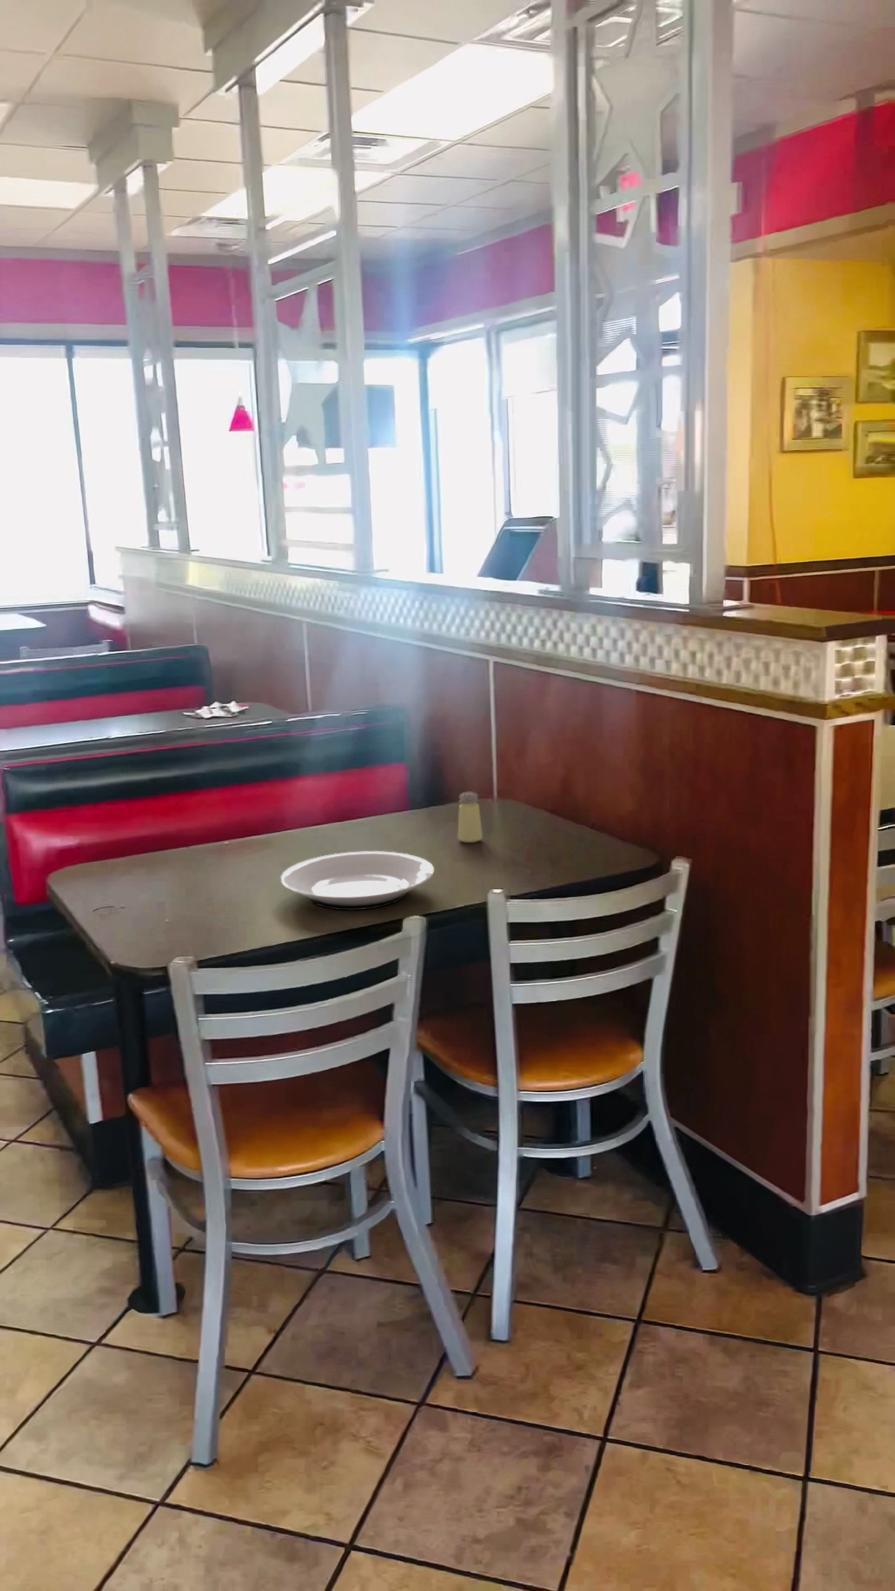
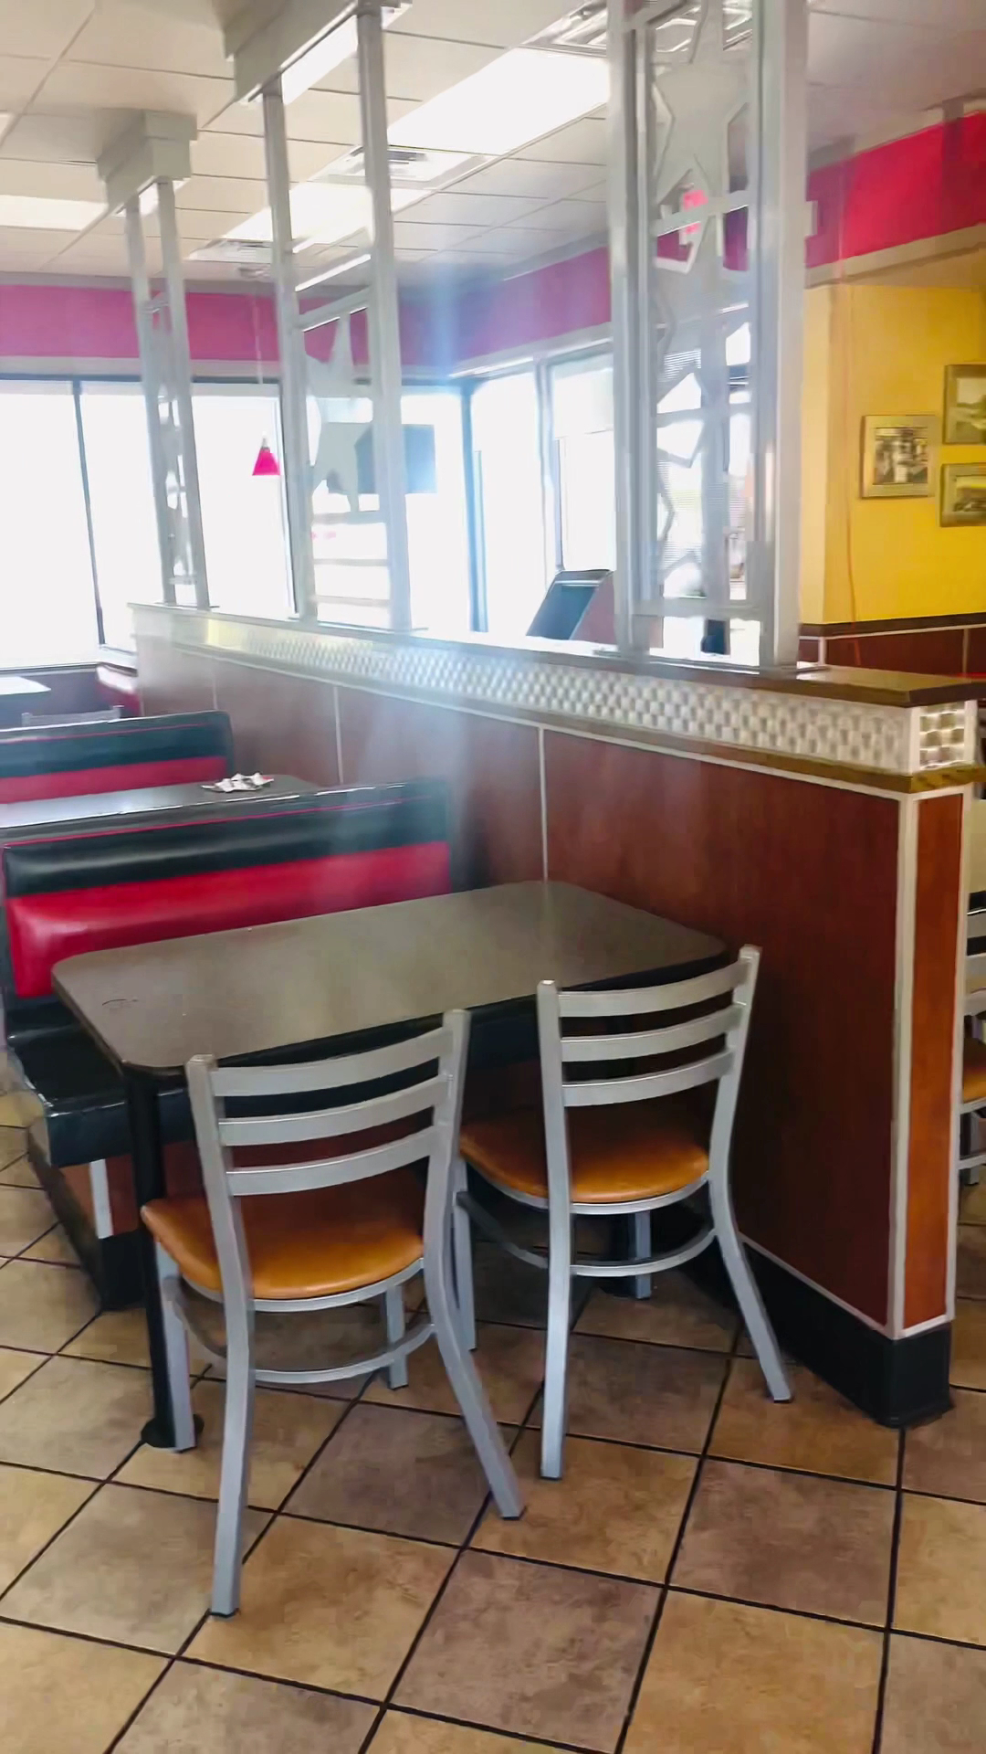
- plate (358, 883)
- saltshaker (469, 816)
